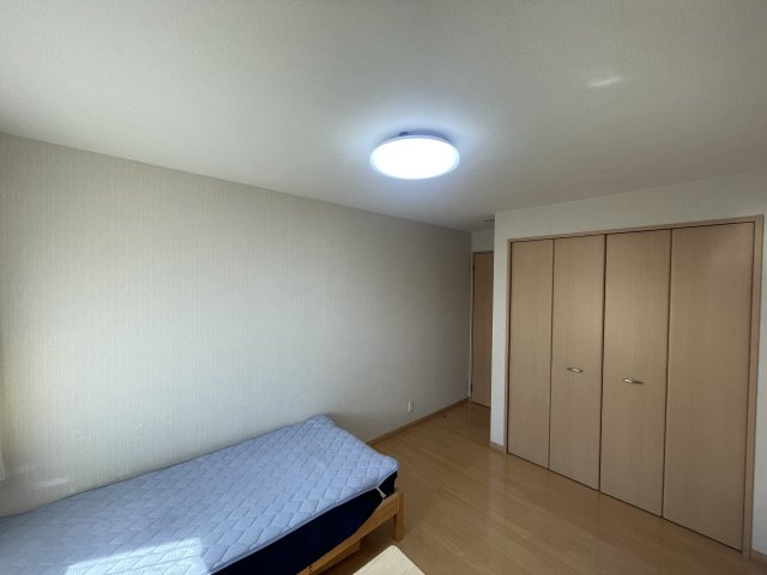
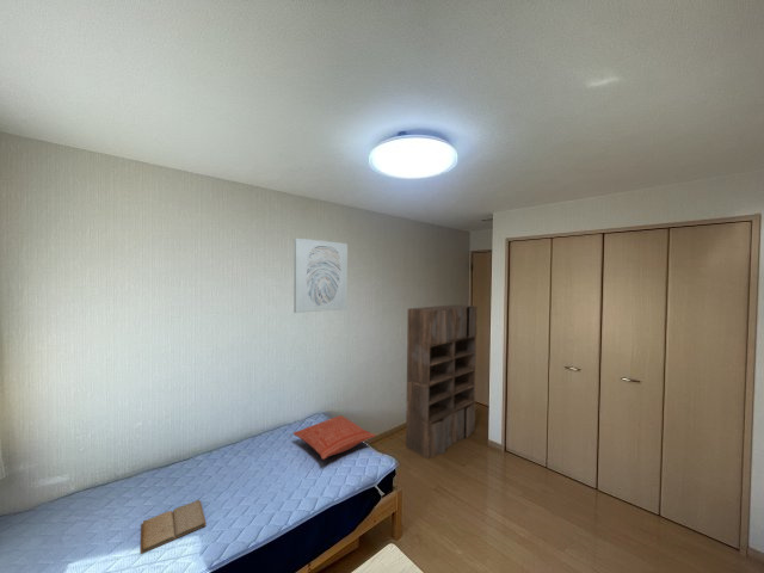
+ bookcase (444, 374)
+ book (173, 523)
+ pillow (333, 435)
+ wall art (321, 276)
